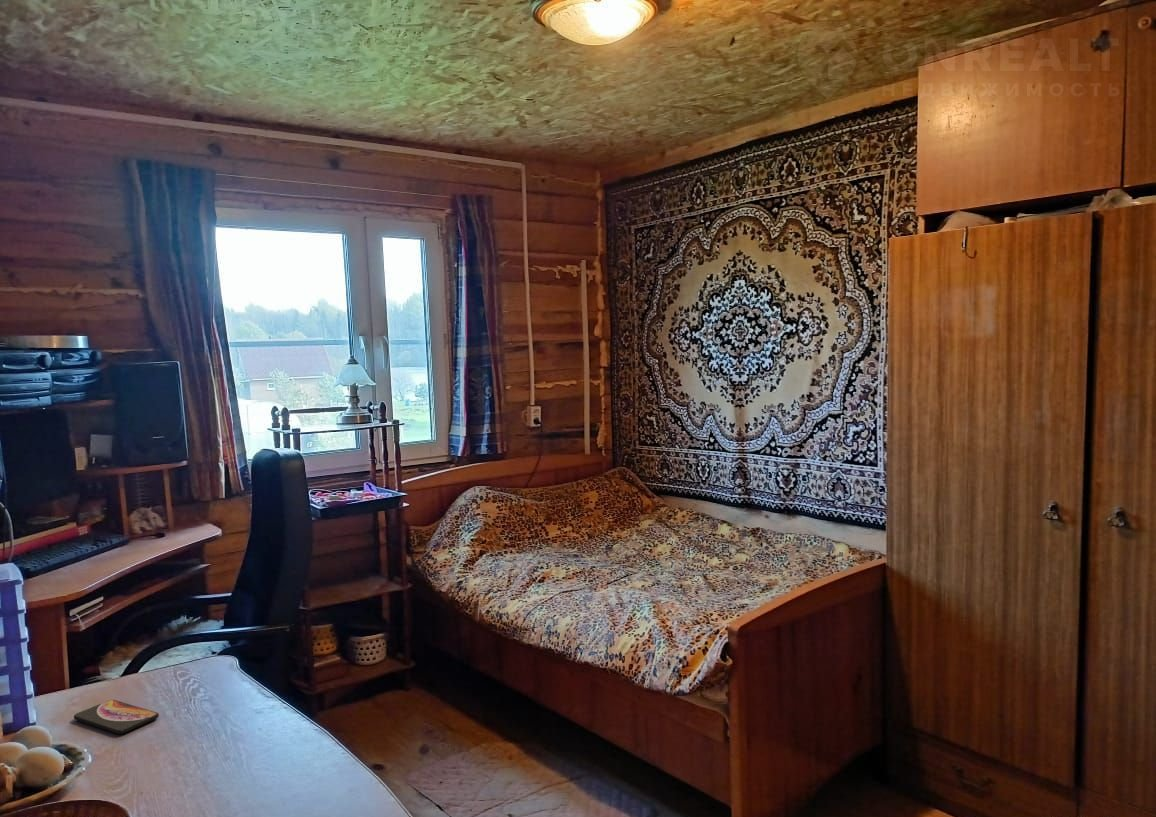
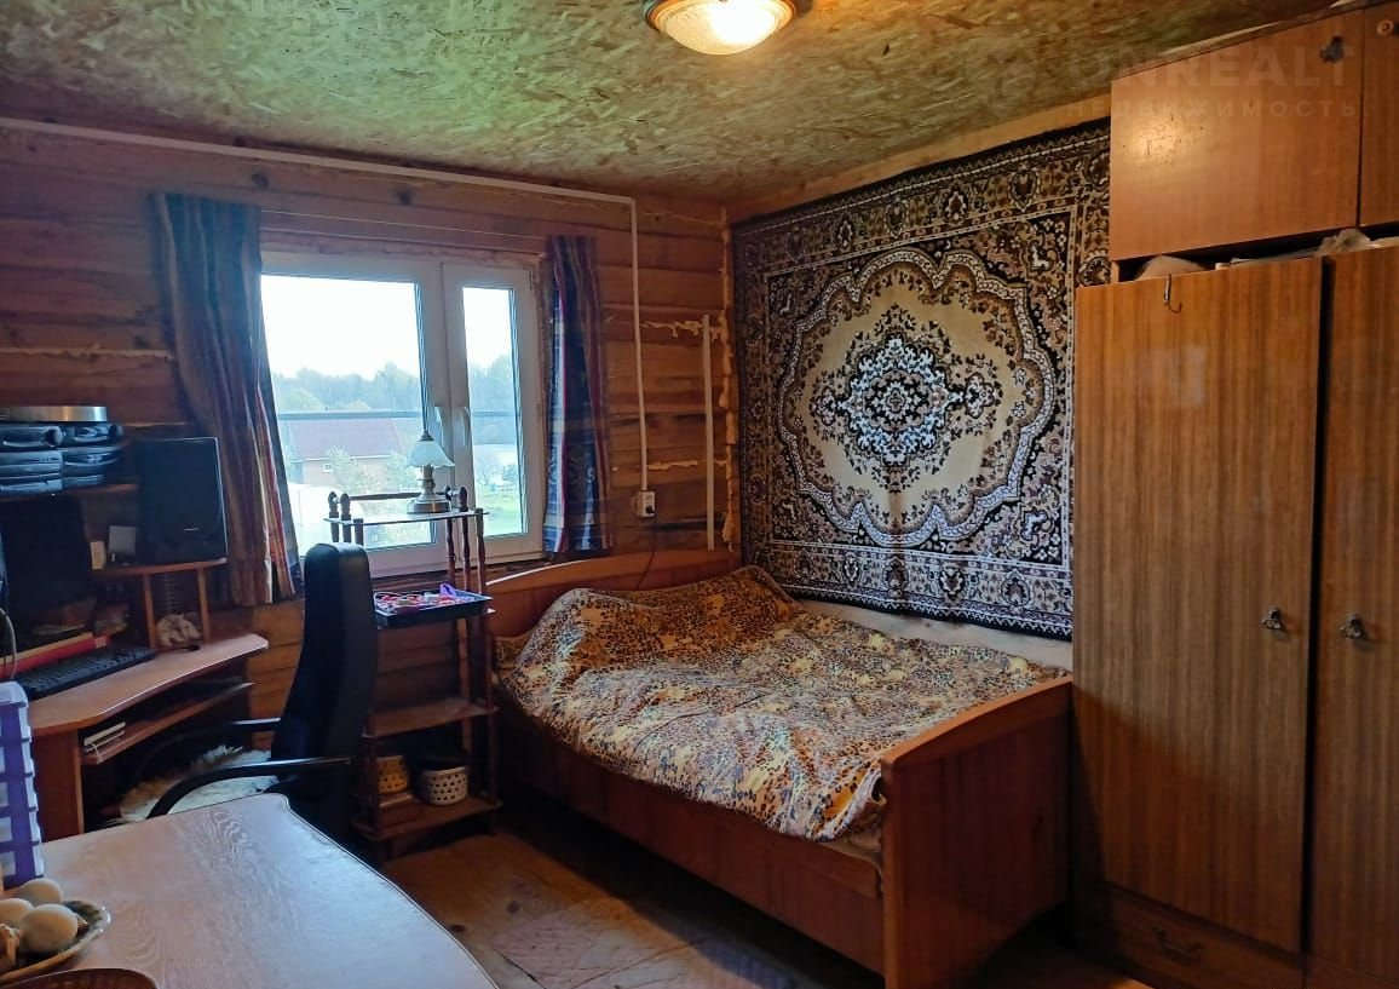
- smartphone (116, 716)
